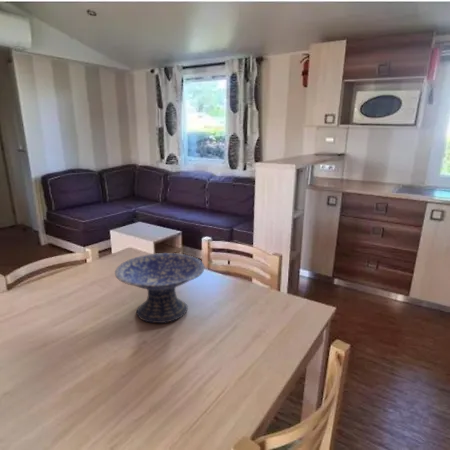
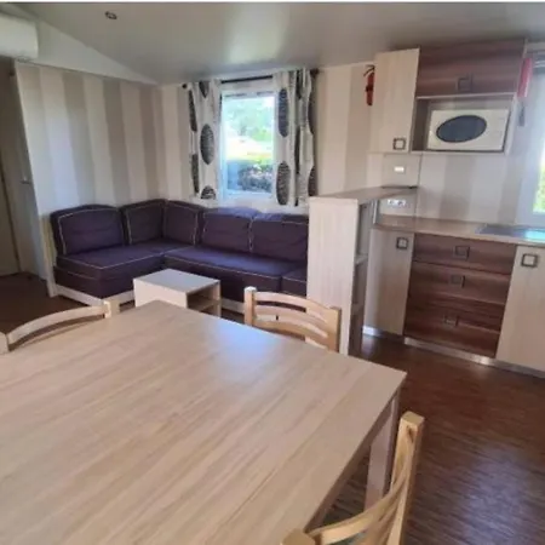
- decorative bowl (161, 288)
